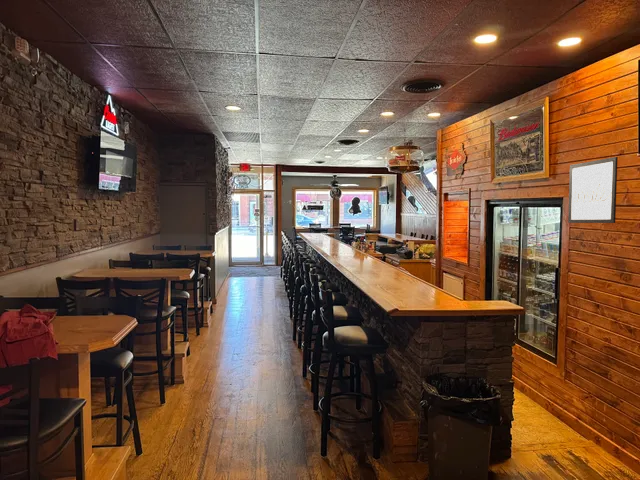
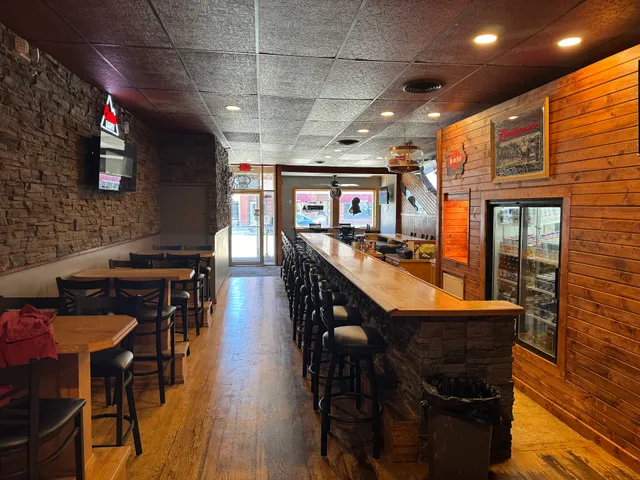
- wall art (591, 192)
